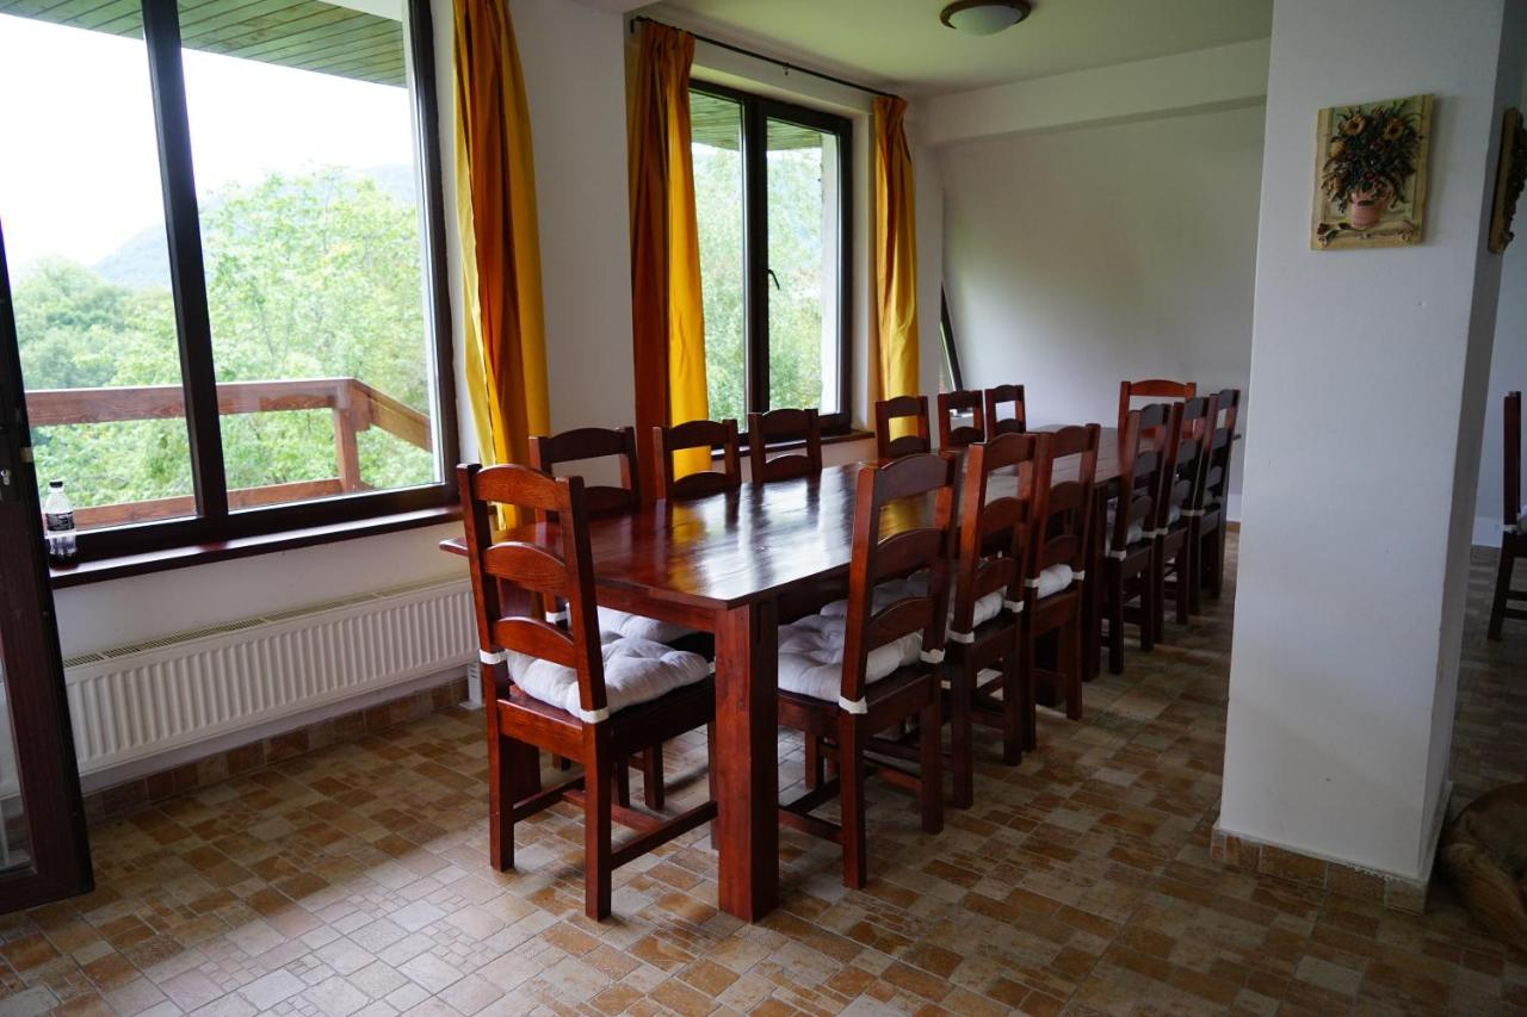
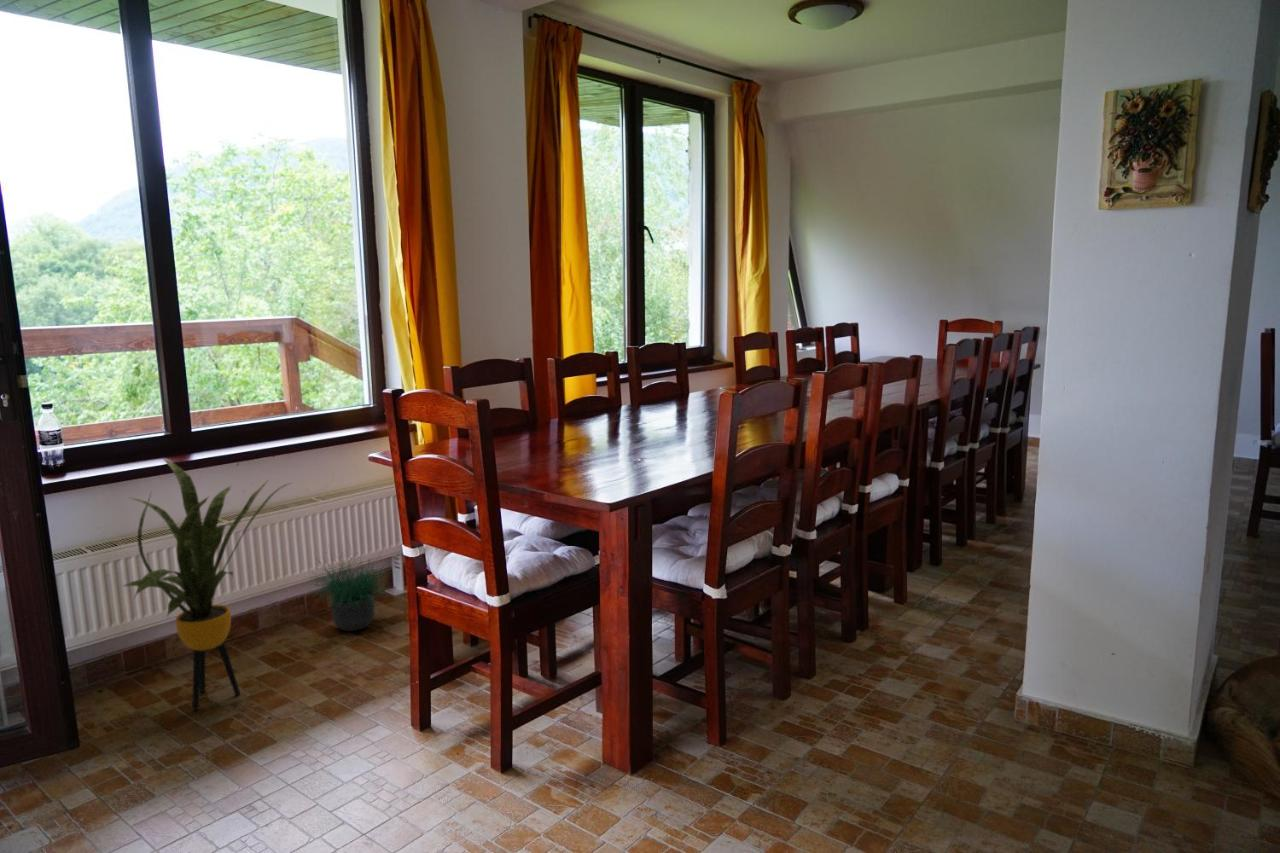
+ house plant (208, 583)
+ potted plant (351, 582)
